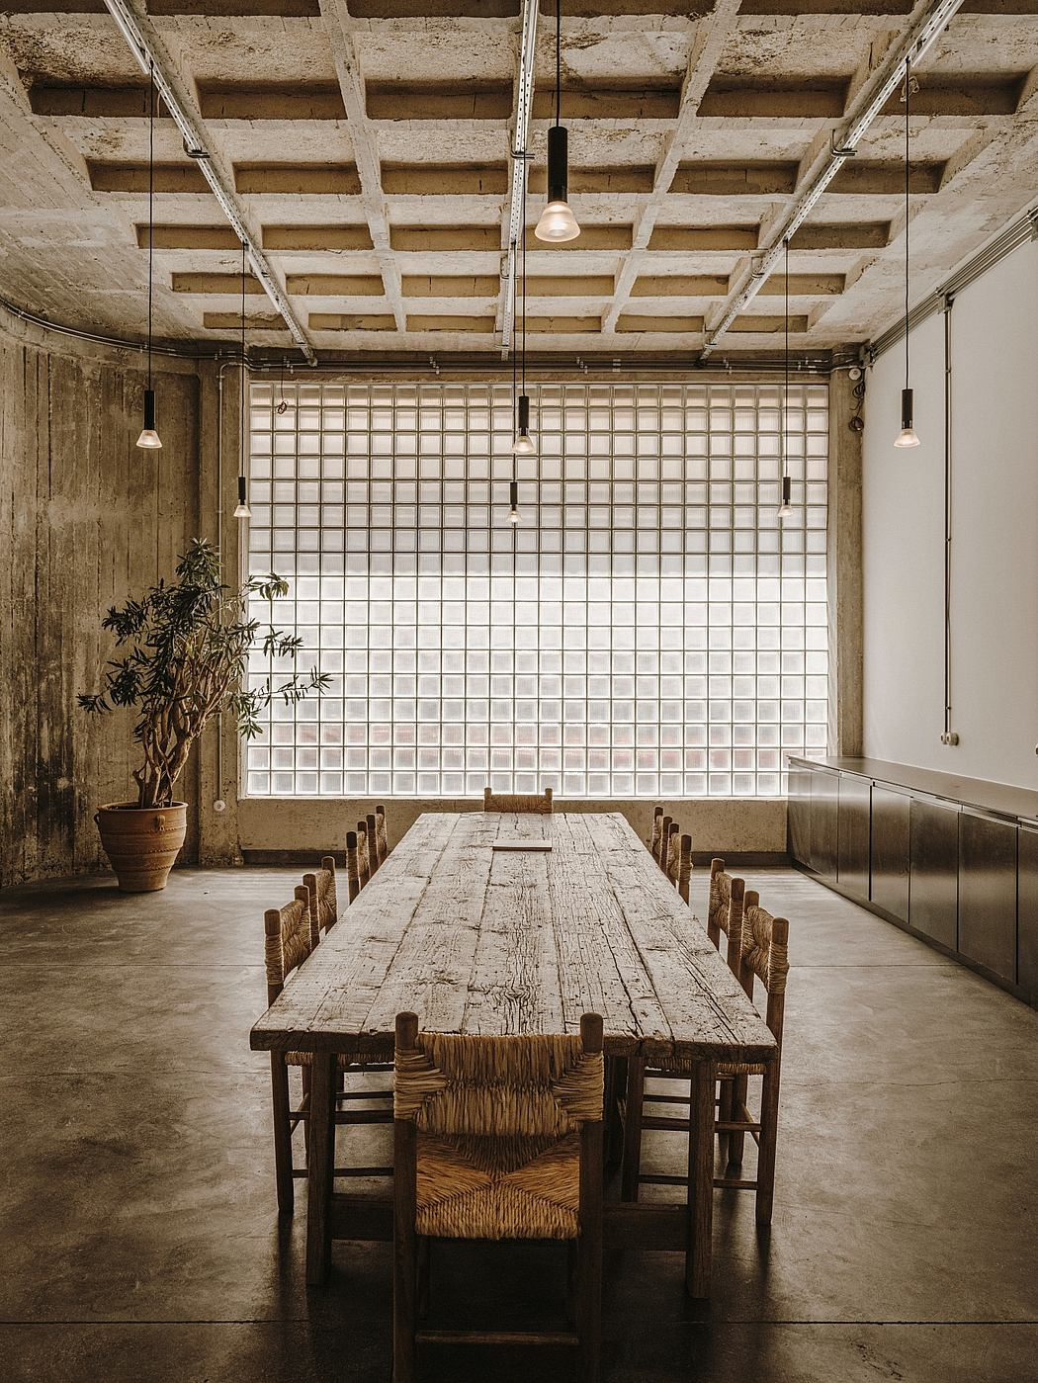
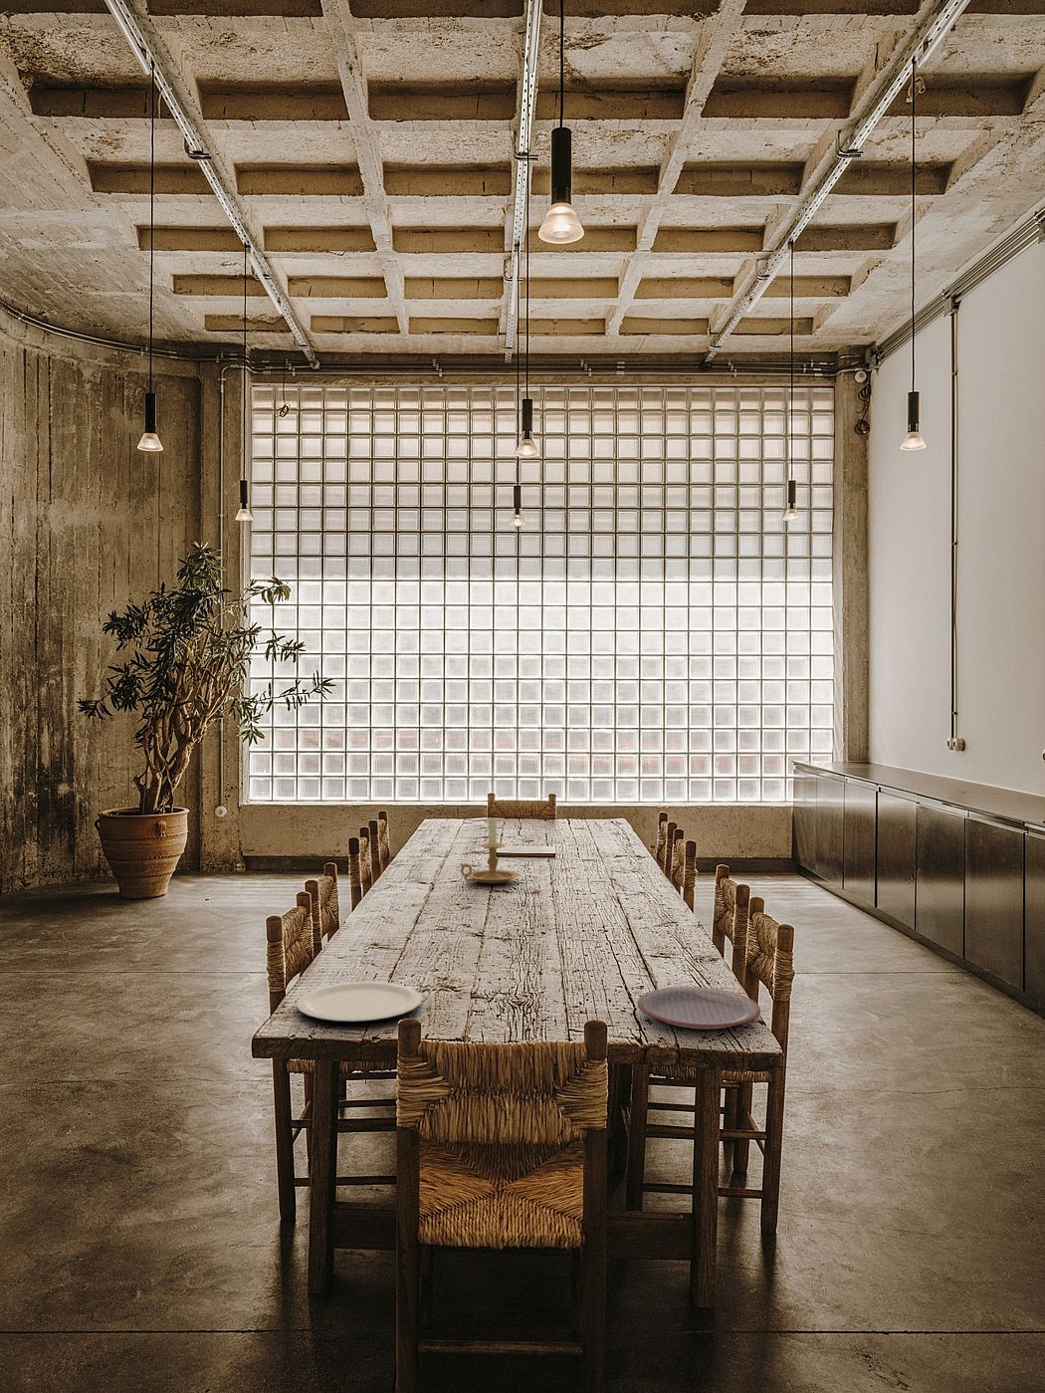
+ candle holder (492, 847)
+ plate (698, 1010)
+ plate (359, 1002)
